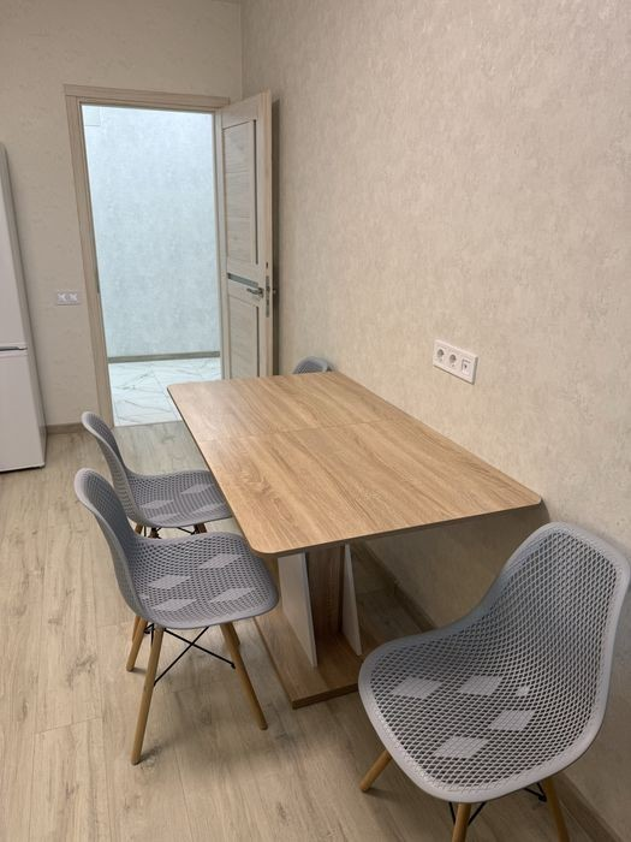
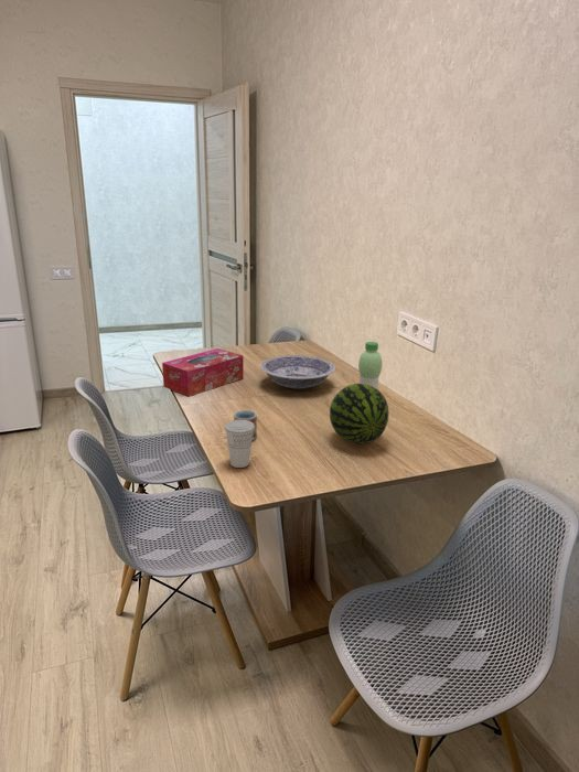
+ fruit (358, 414)
+ water bottle (368, 377)
+ tissue box (204, 371)
+ bowl (297, 375)
+ cup (239, 443)
+ cup (244, 419)
